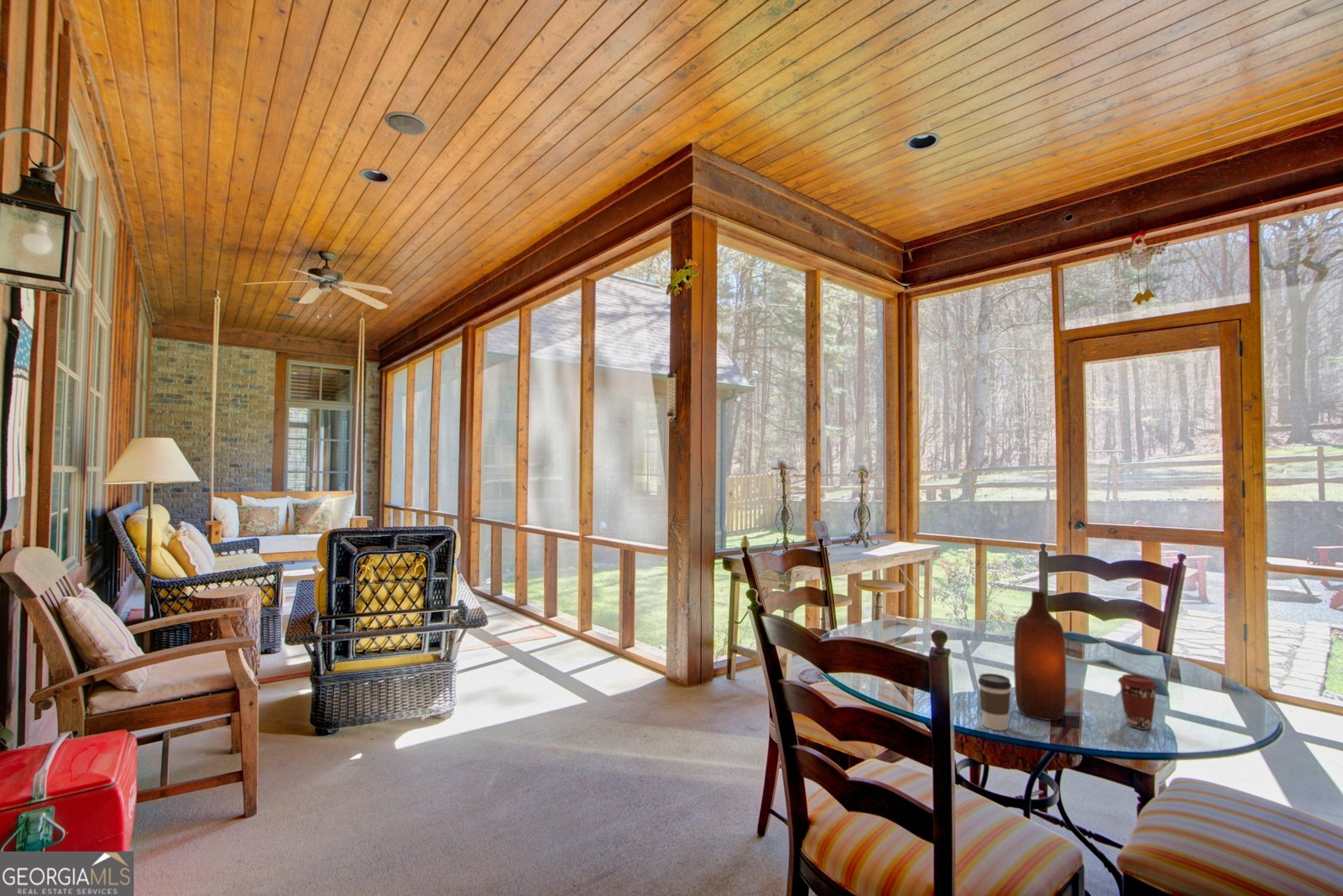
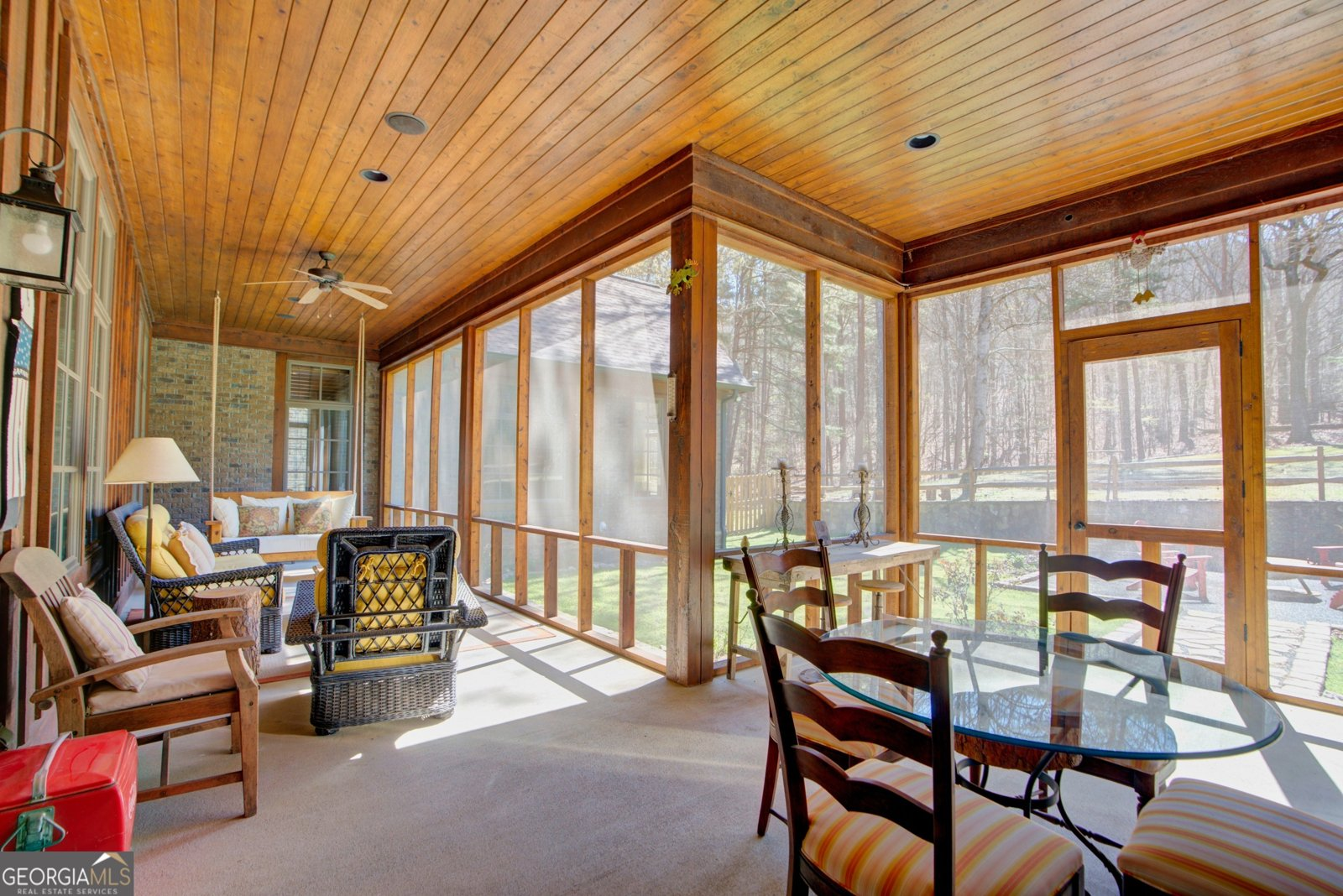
- bottle (1039, 652)
- coffee cup (1137, 701)
- coffee cup (995, 701)
